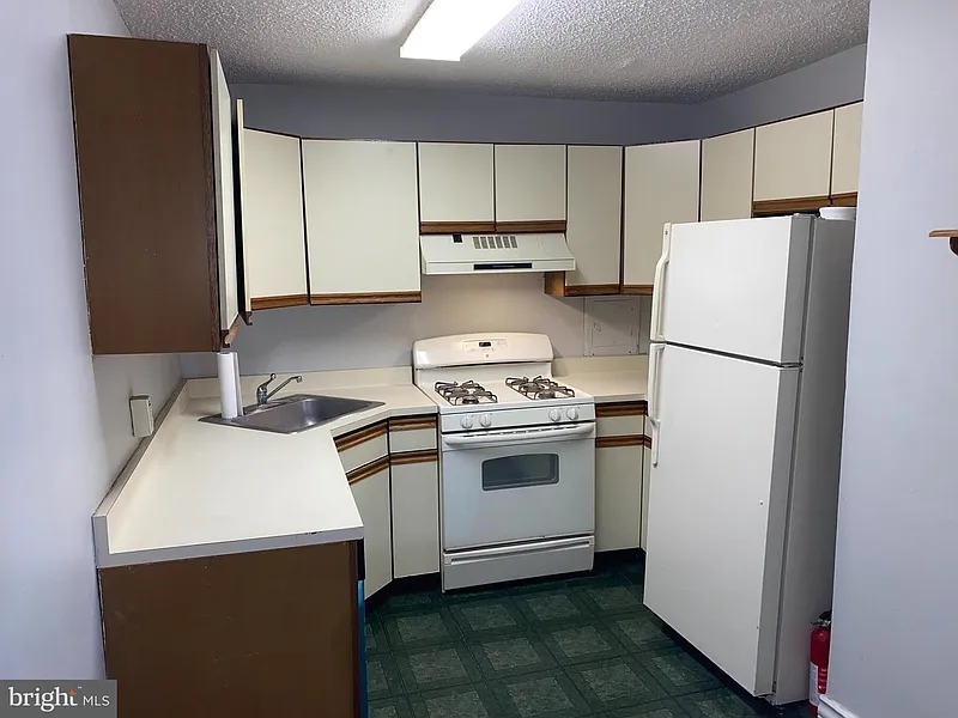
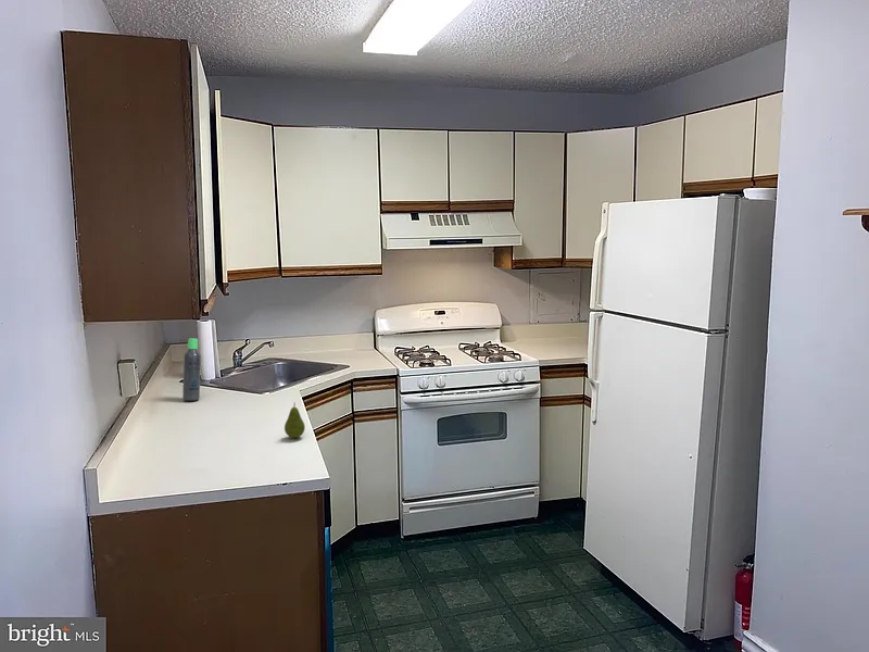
+ fruit (294, 419)
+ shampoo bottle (191, 368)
